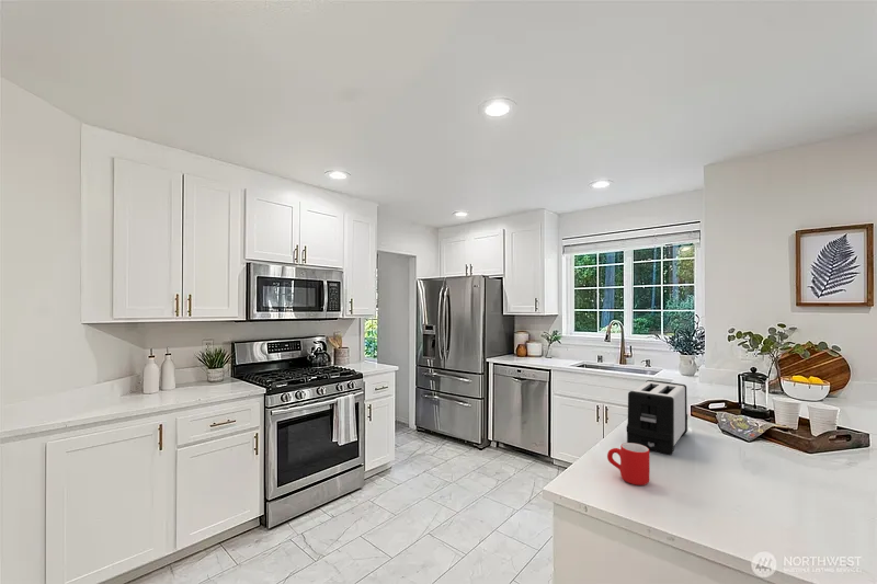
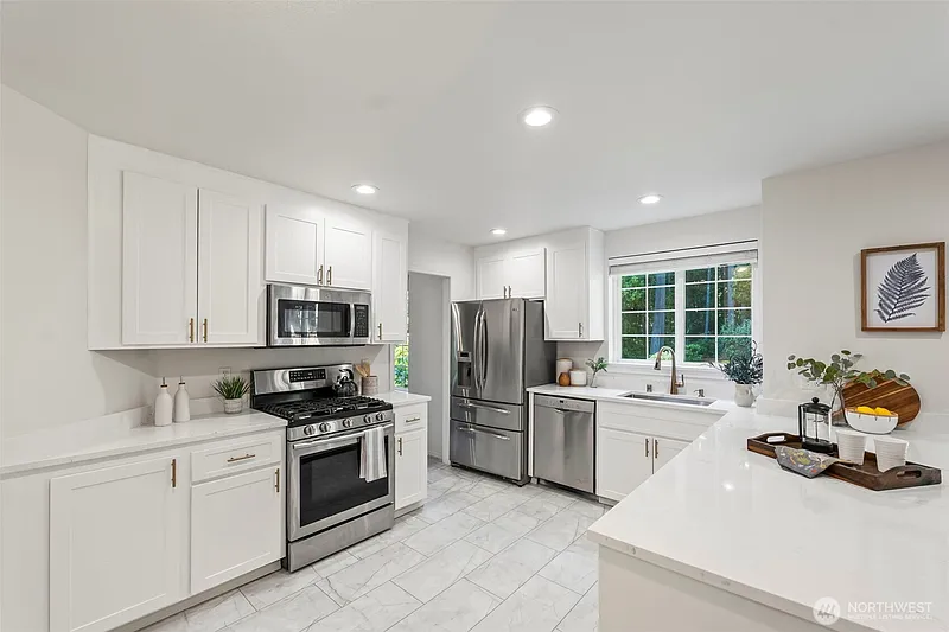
- toaster (658, 413)
- mug (627, 461)
